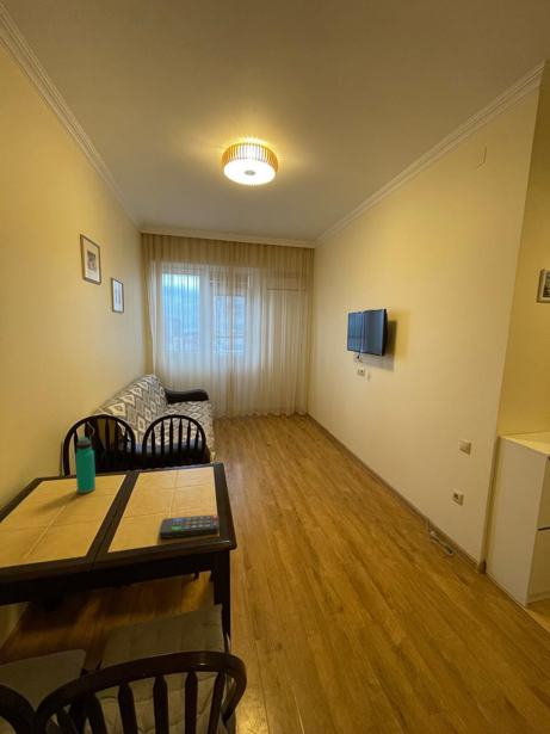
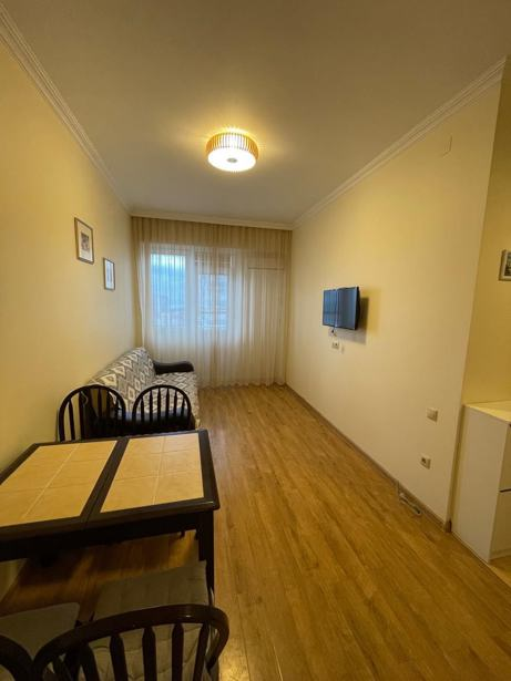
- water bottle (85, 464)
- remote control (190, 525)
